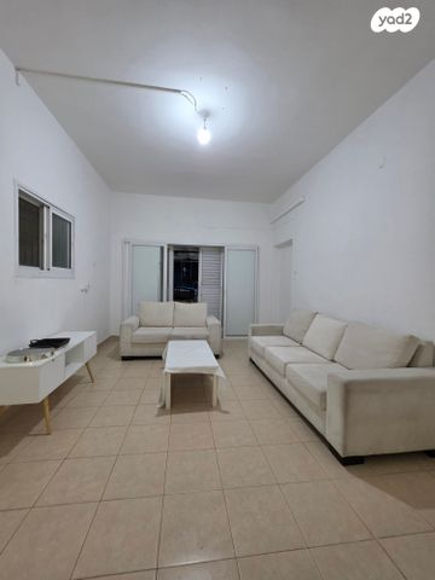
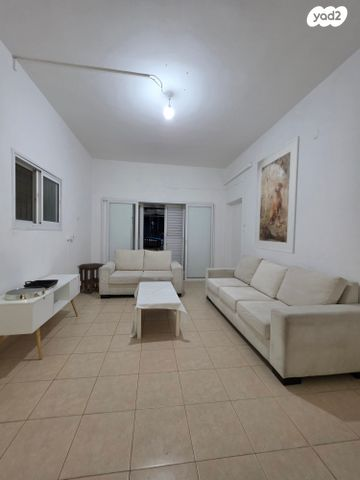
+ side table (92, 277)
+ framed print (273, 201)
